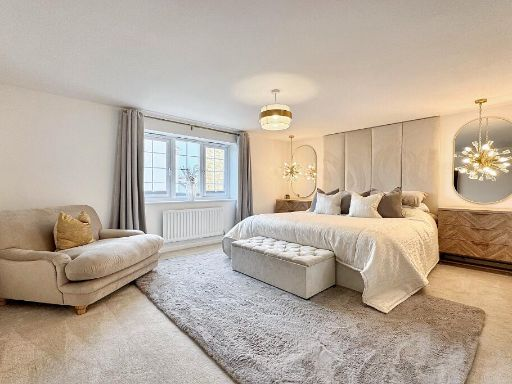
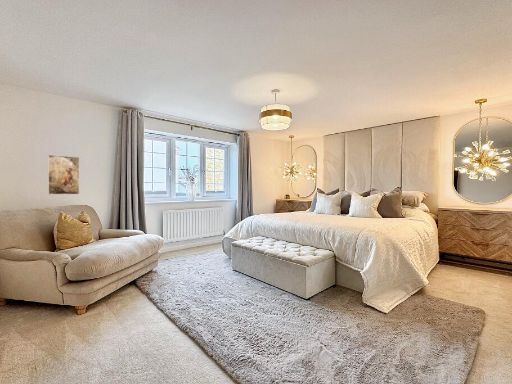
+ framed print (64, 175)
